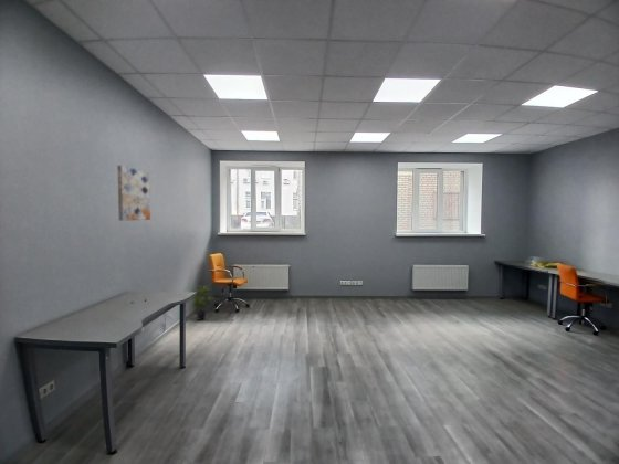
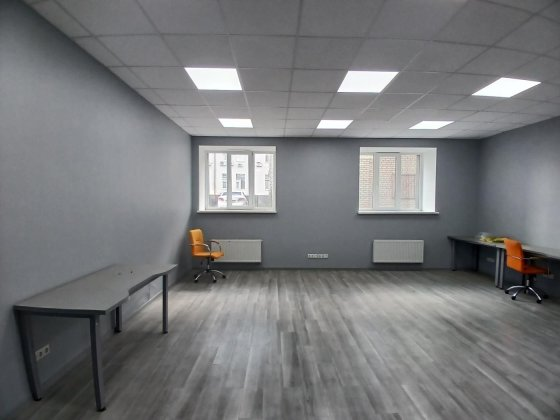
- wall art (135, 194)
- potted plant (200, 302)
